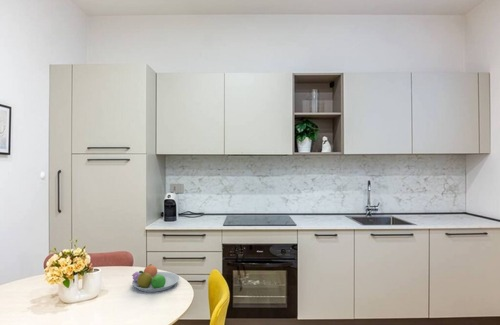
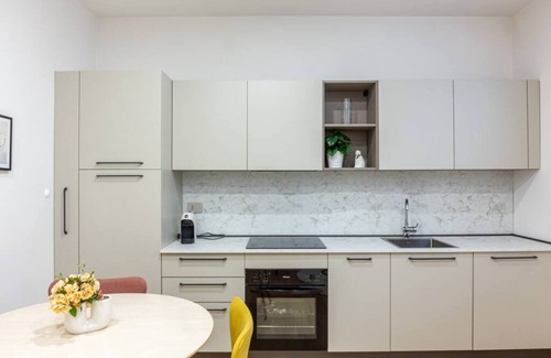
- fruit bowl (155, 276)
